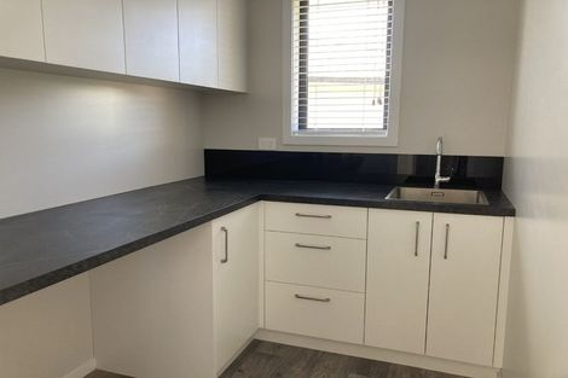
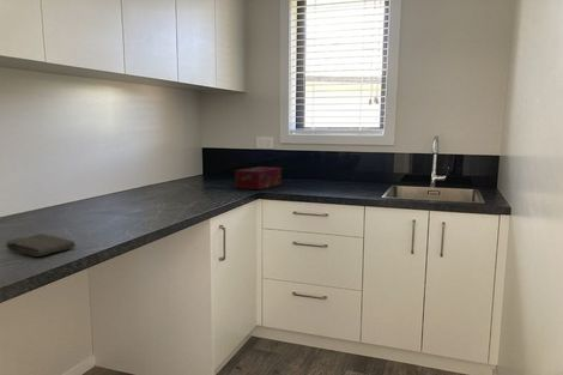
+ tissue box (259, 177)
+ washcloth (40, 243)
